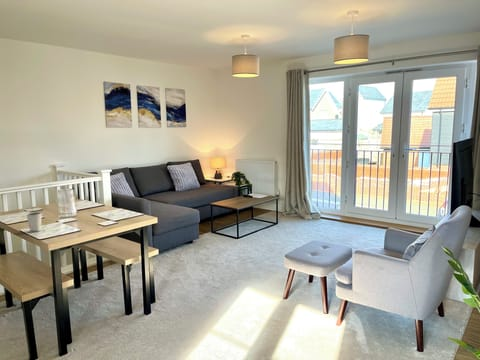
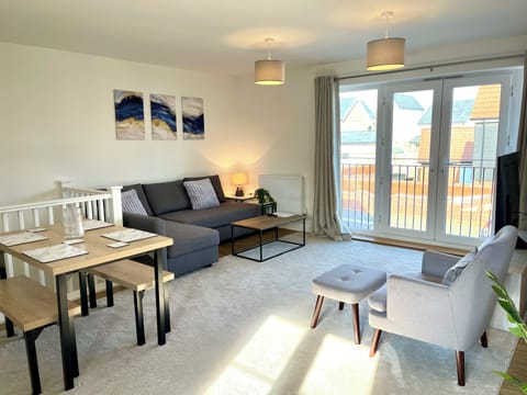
- dixie cup (34, 222)
